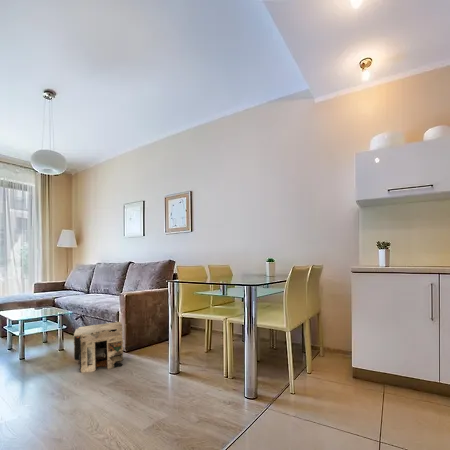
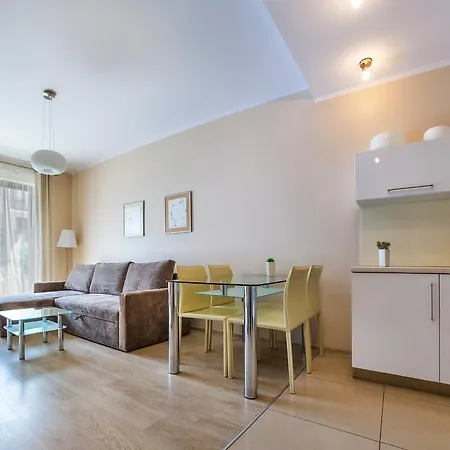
- pouf (101, 345)
